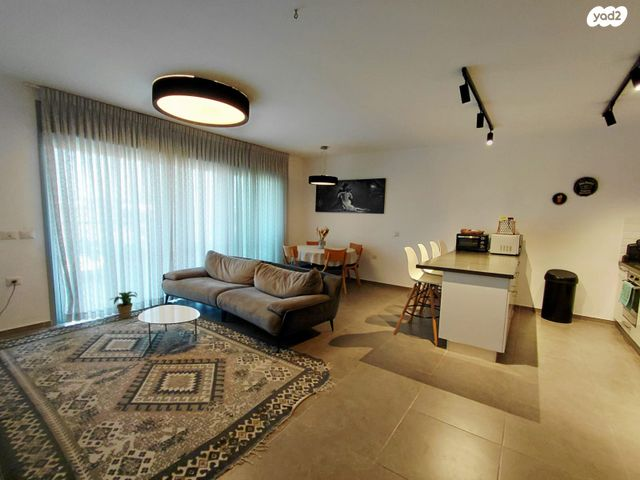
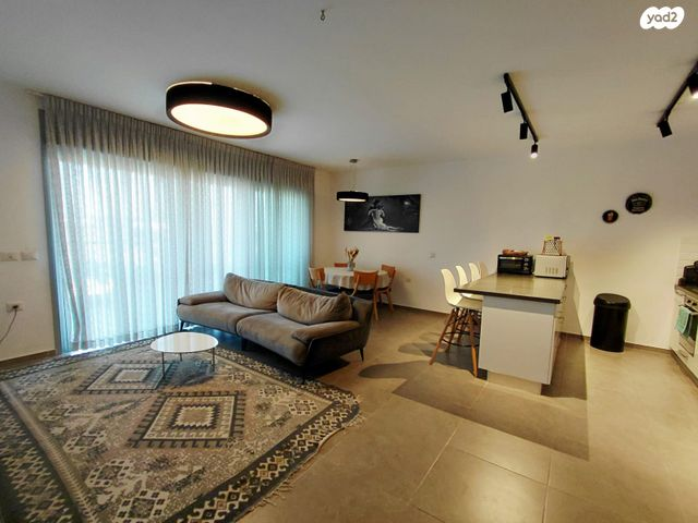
- potted plant (124, 305)
